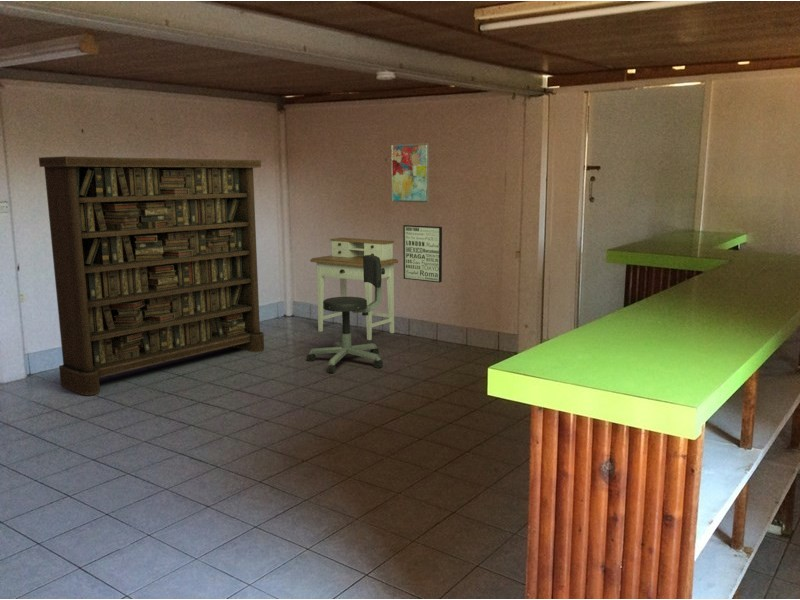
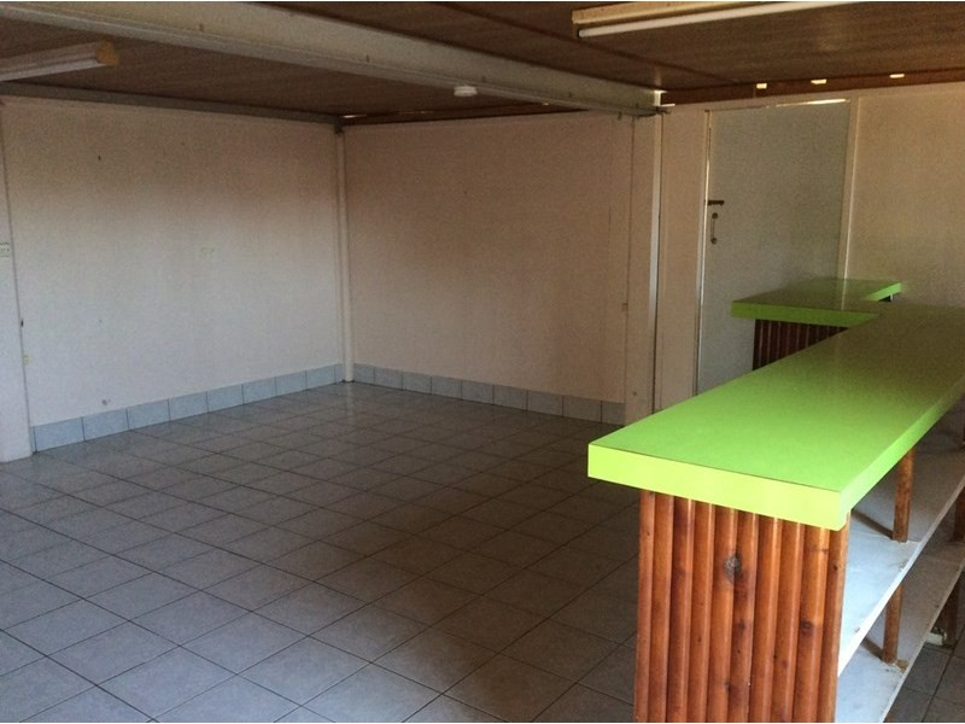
- wall art (409, 173)
- office chair (346, 309)
- wall art (422, 253)
- desk (354, 279)
- bookcase (167, 265)
